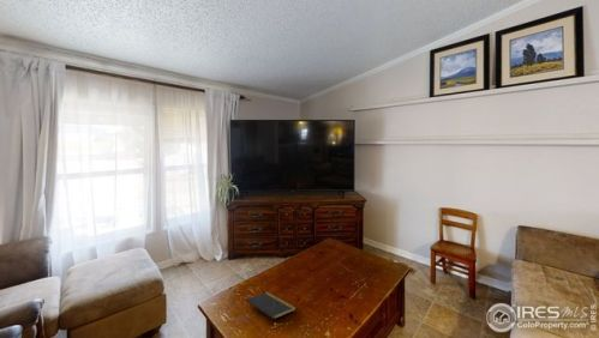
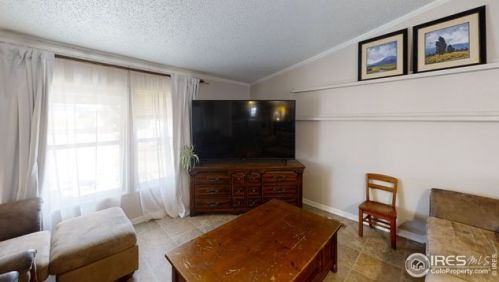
- notepad (270, 303)
